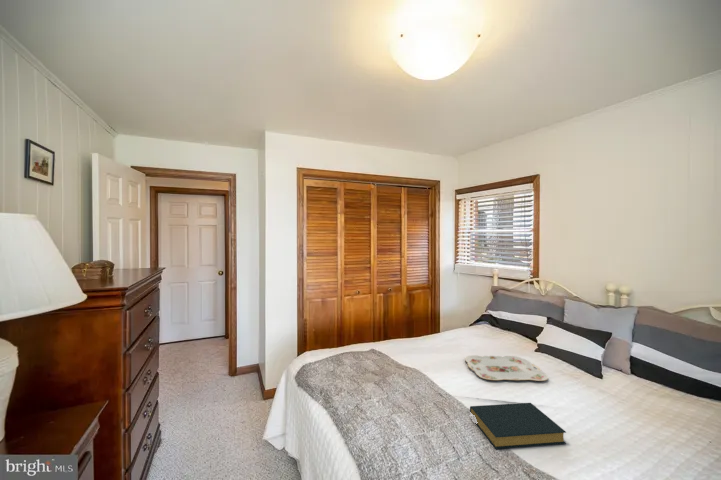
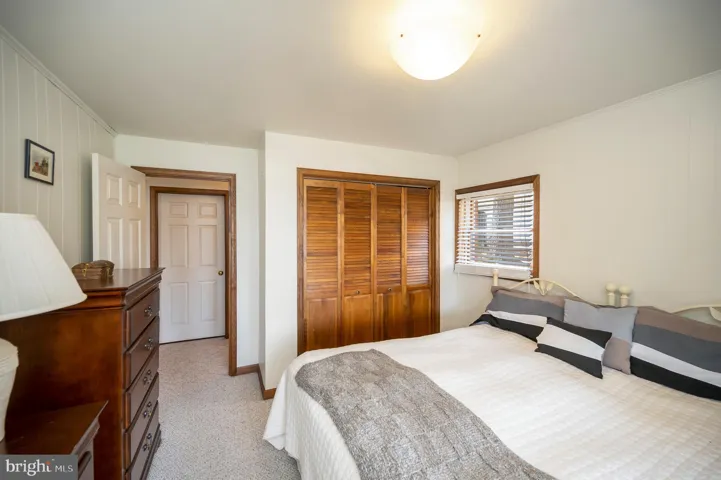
- hardback book (514, 423)
- serving tray (503, 368)
